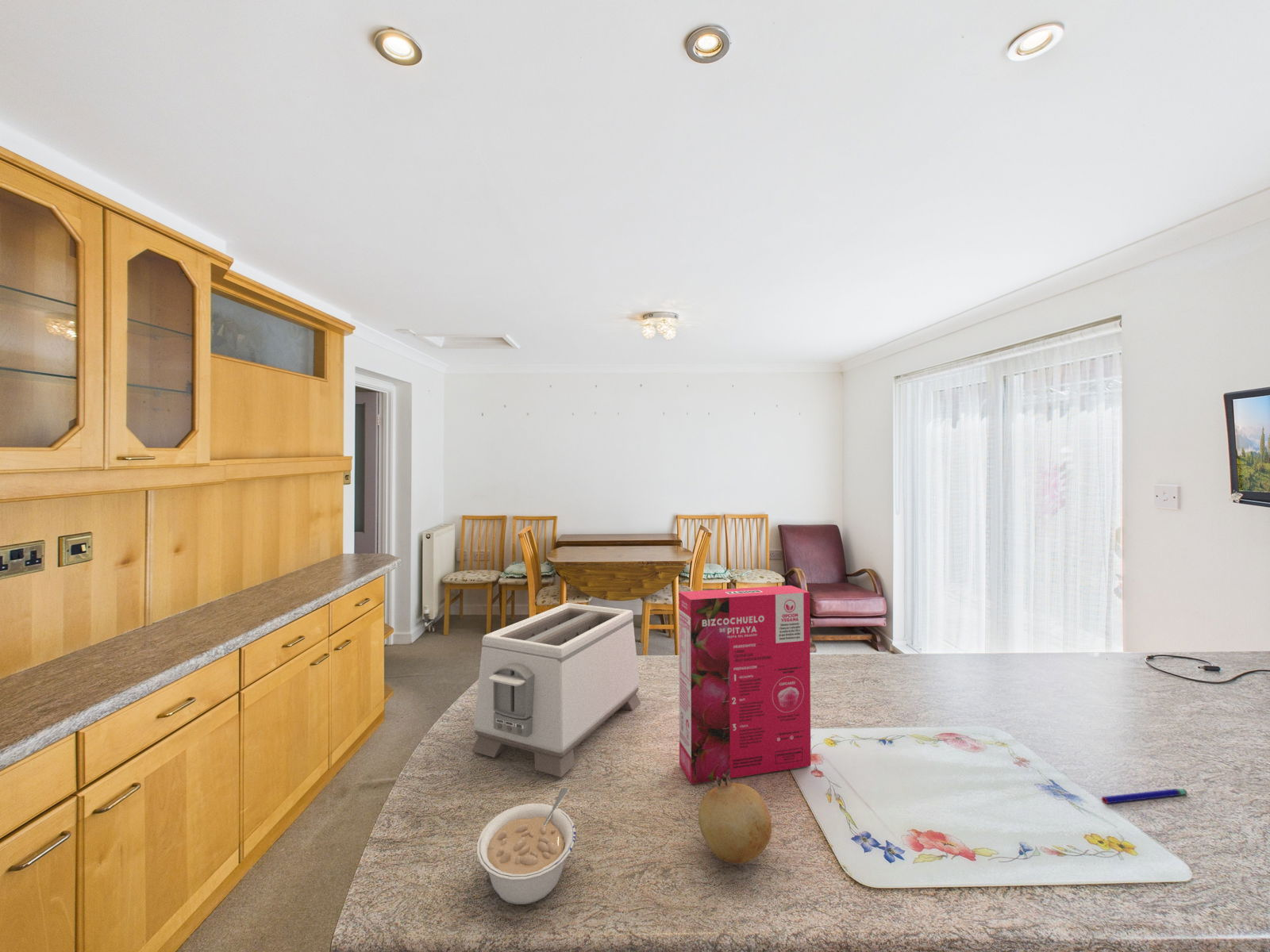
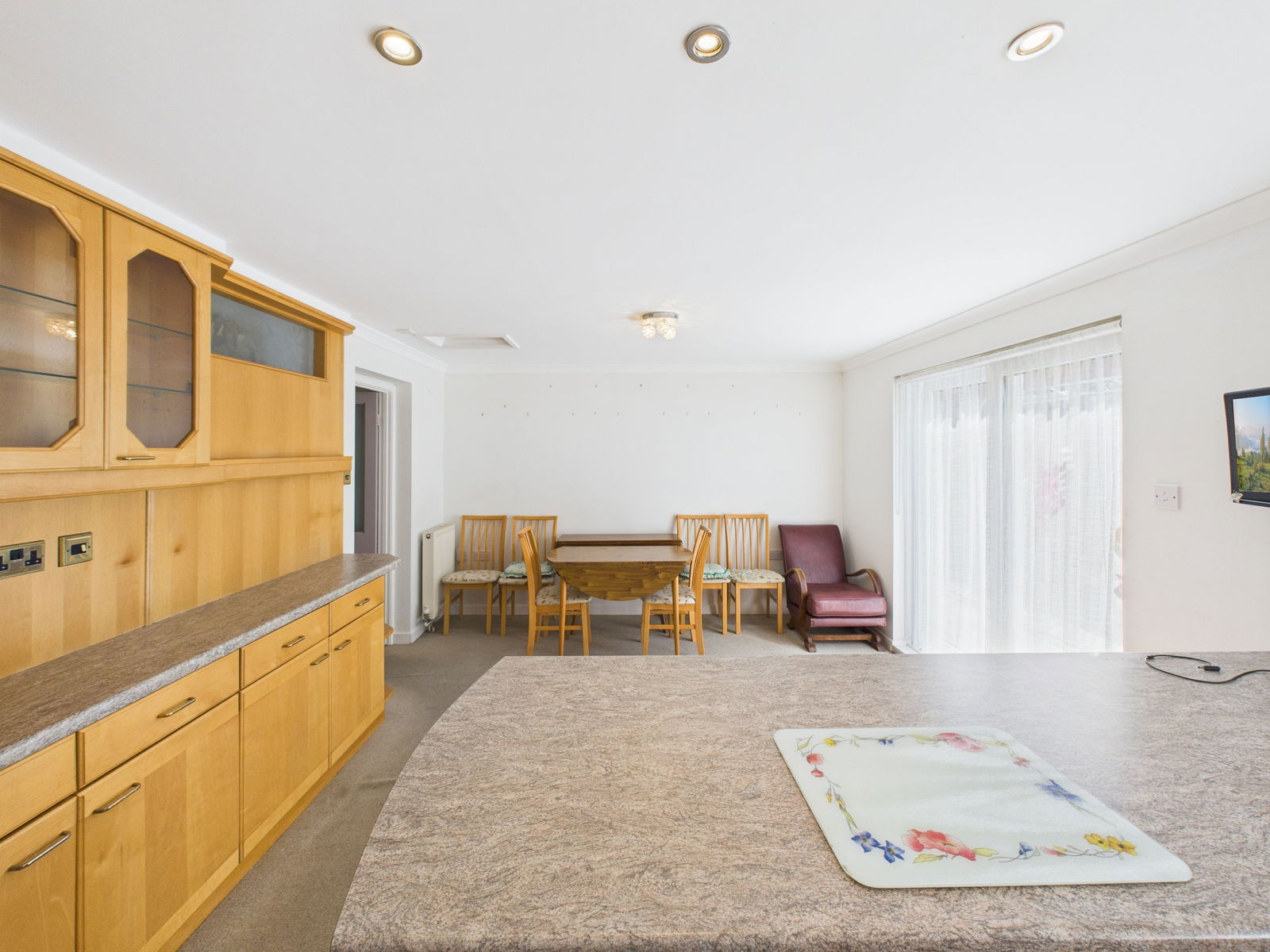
- toaster (560, 676)
- legume (527, 849)
- pen (1145, 795)
- cereal box (744, 678)
- fruit (734, 817)
